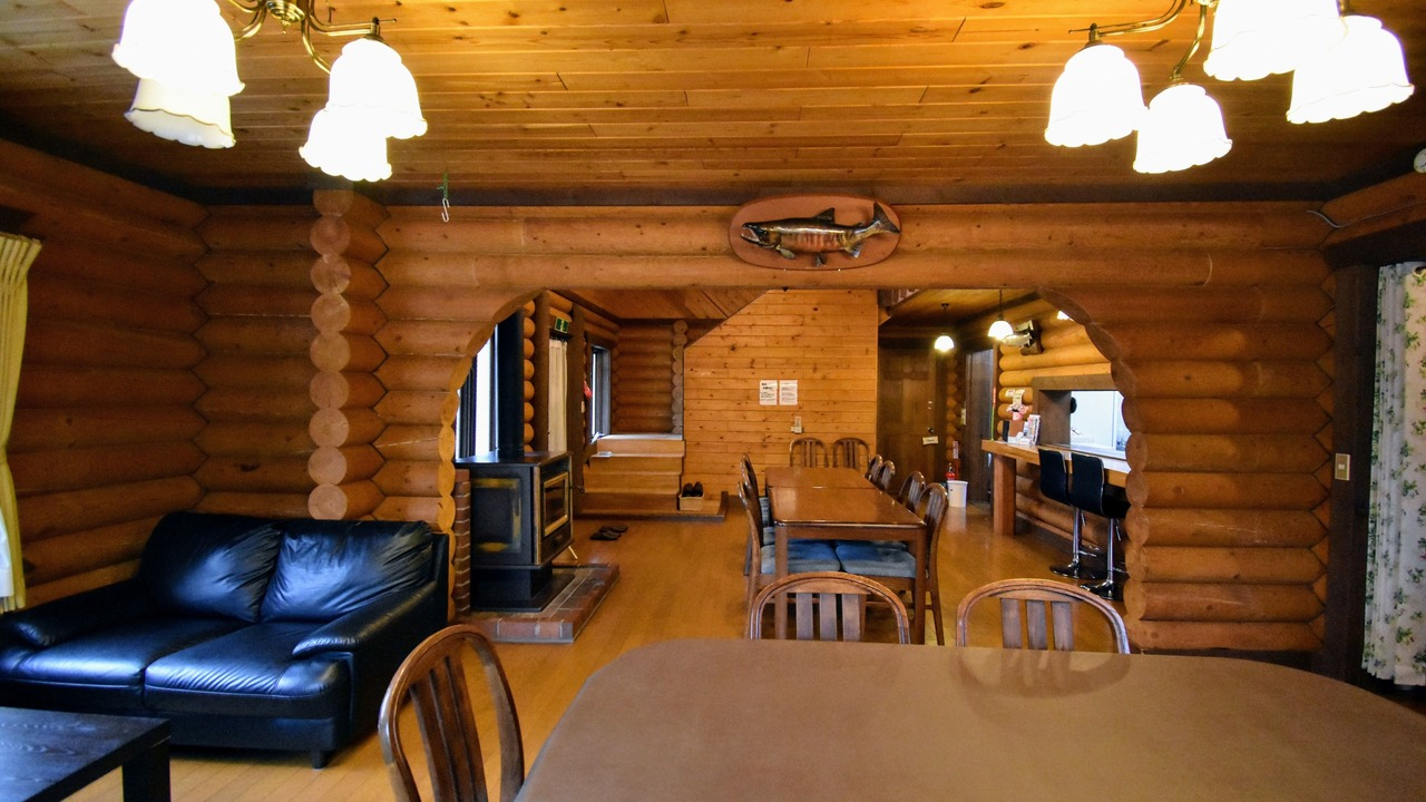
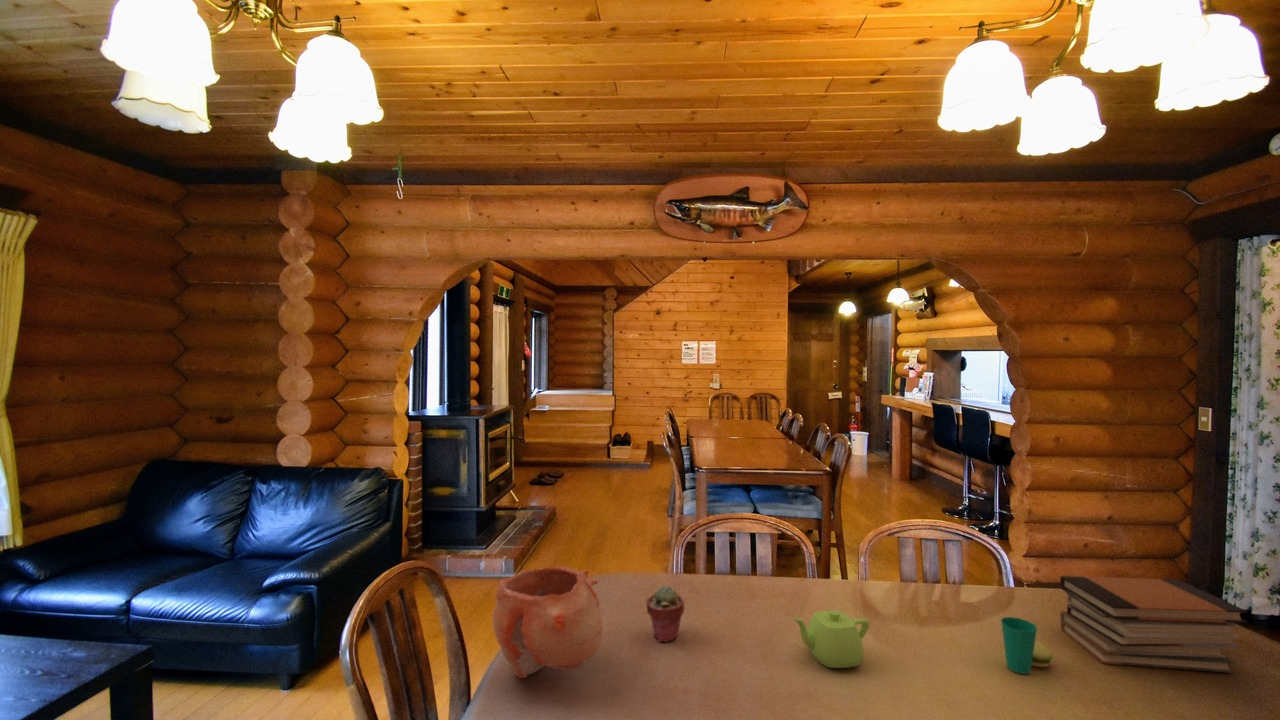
+ cup (1026, 642)
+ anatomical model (554, 628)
+ potted succulent (665, 610)
+ teapot (830, 634)
+ book stack (1145, 621)
